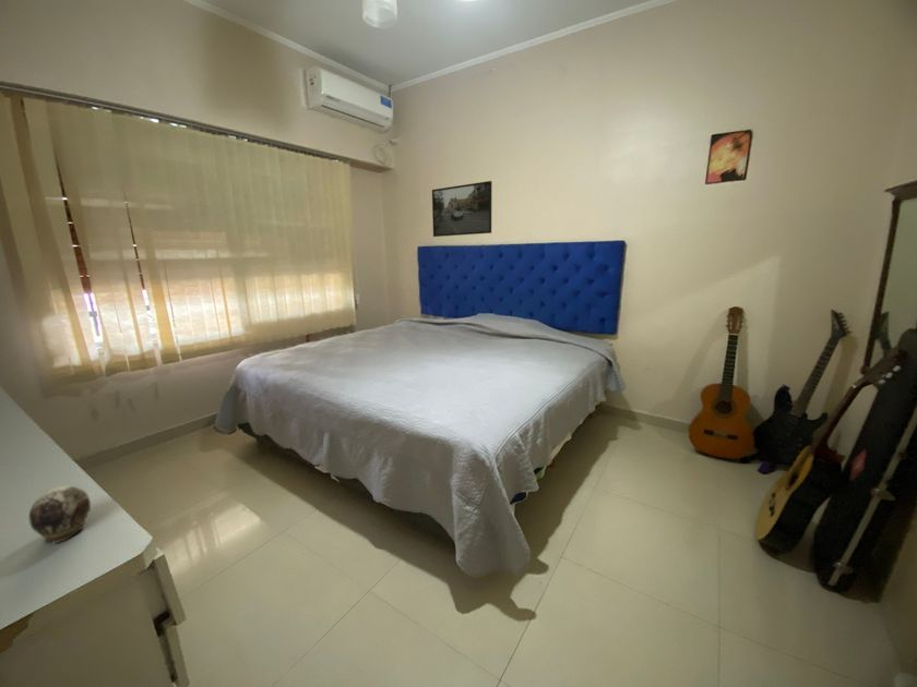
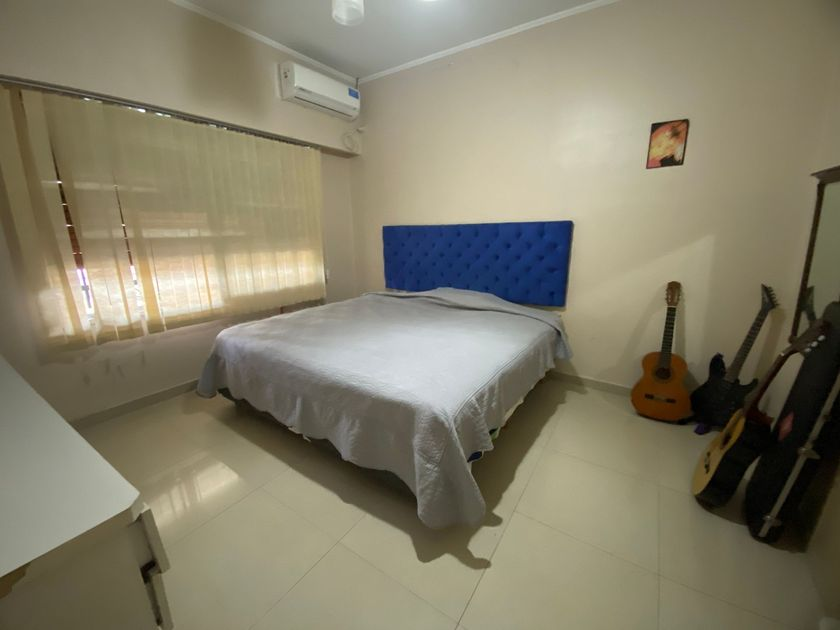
- decorative egg (60, 510)
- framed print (461, 210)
